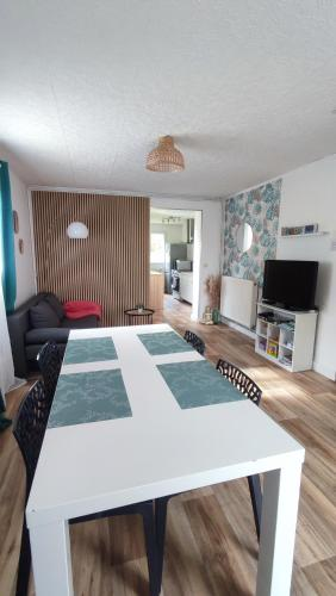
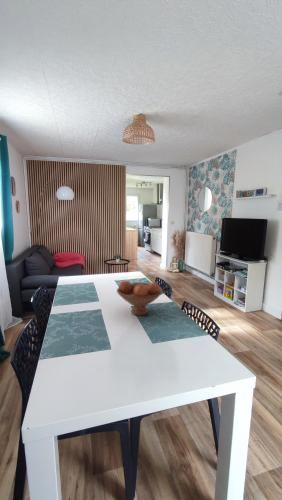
+ fruit bowl (139, 296)
